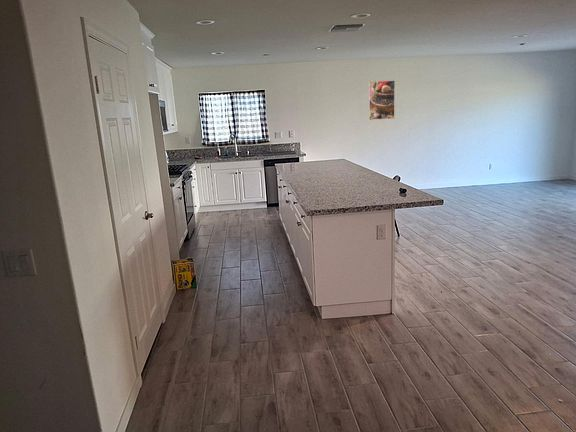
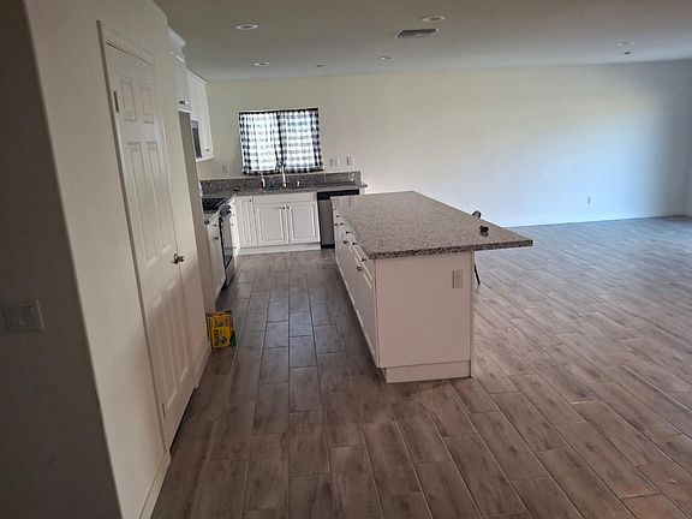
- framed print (381, 100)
